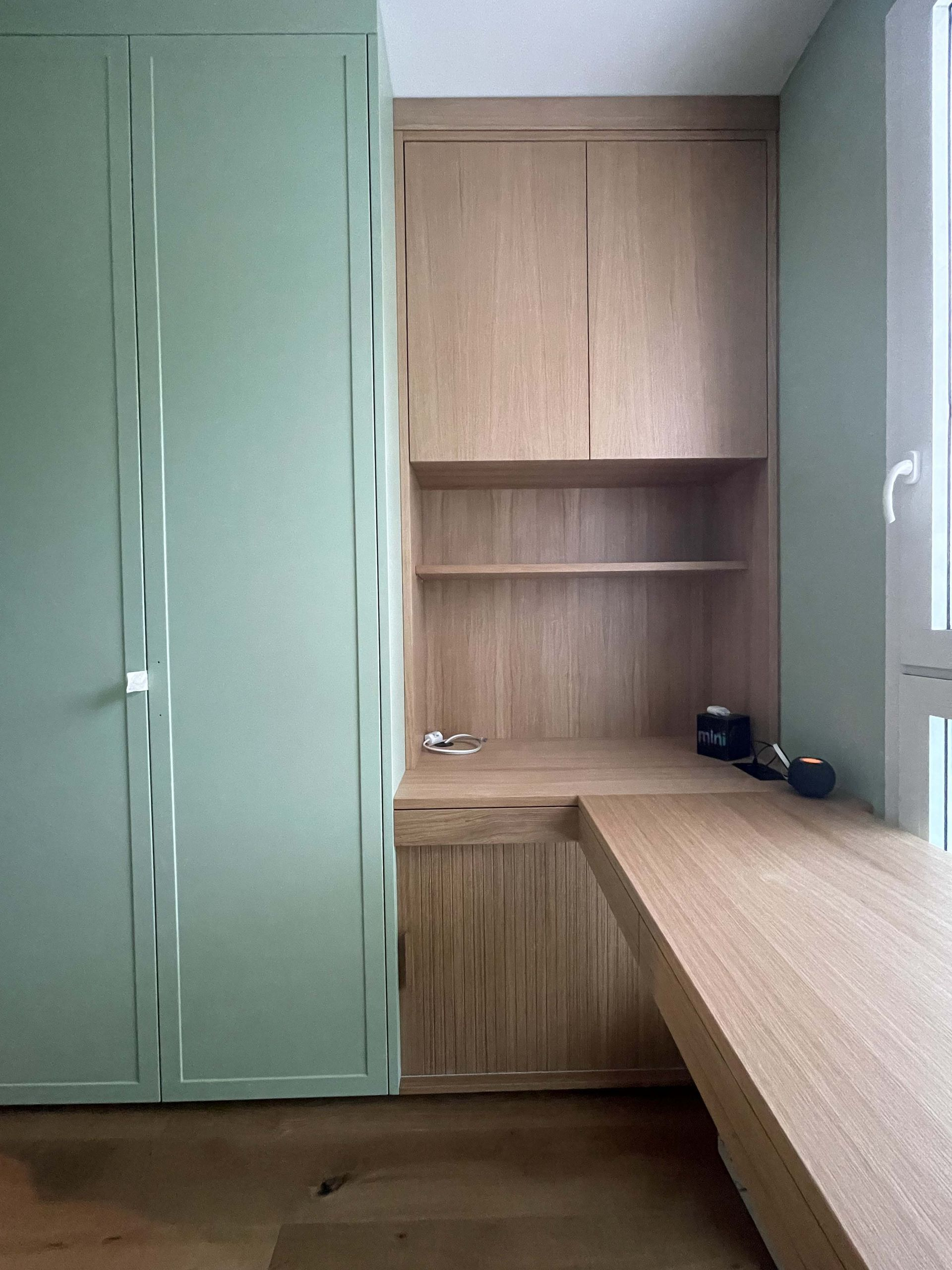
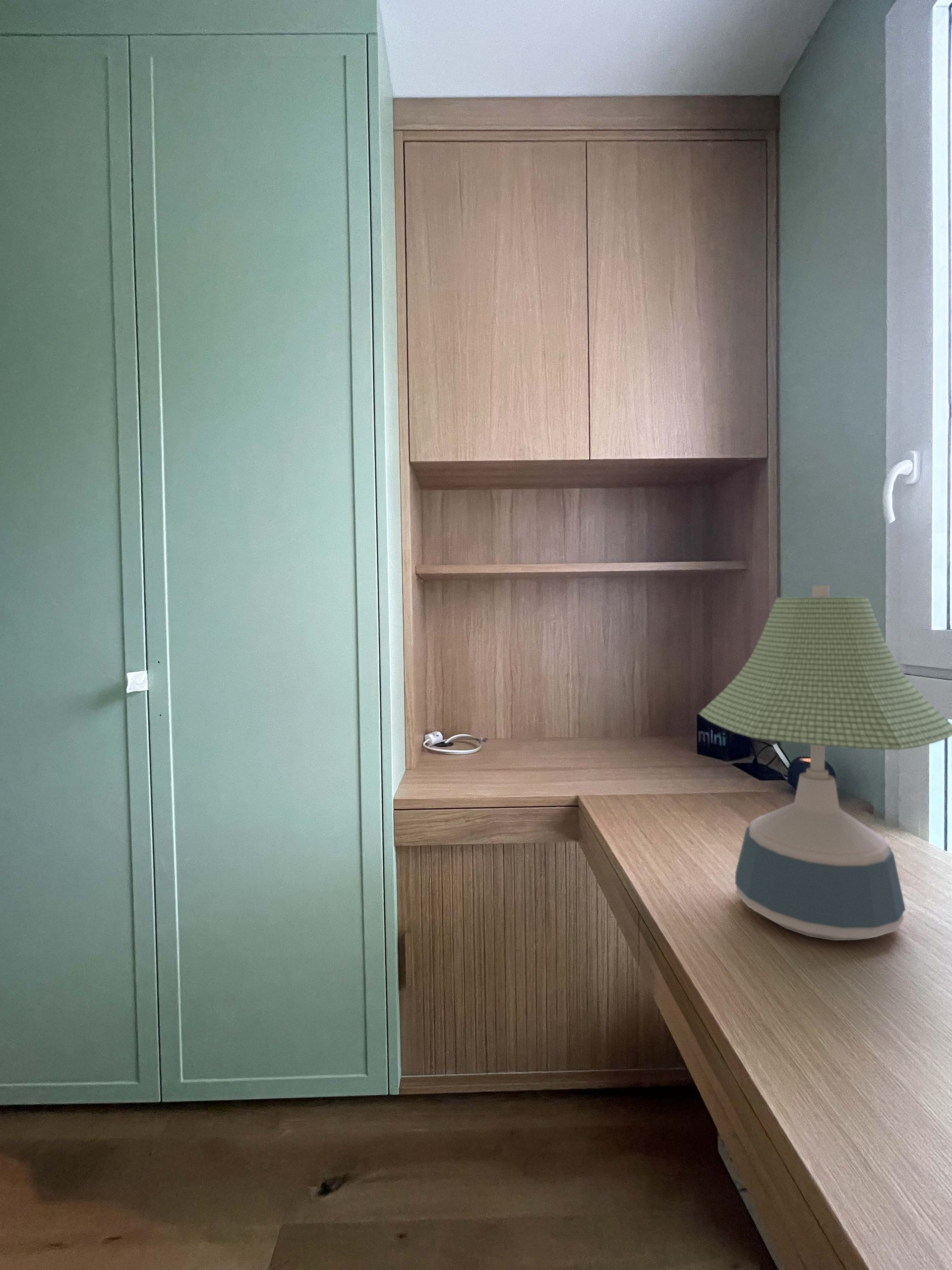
+ desk lamp (818, 752)
